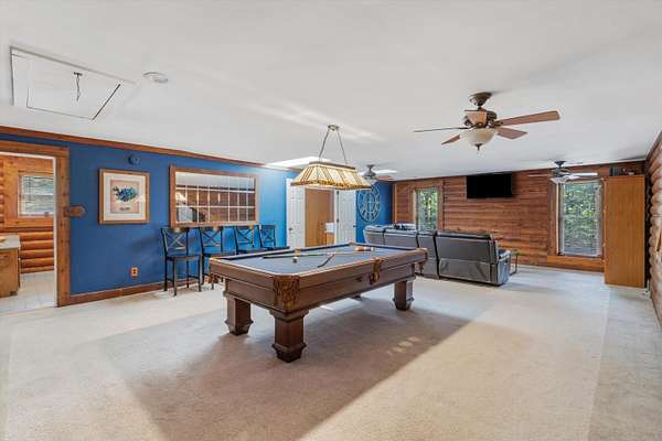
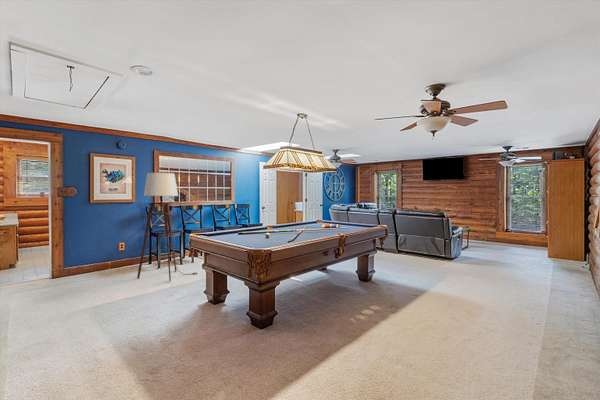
+ floor lamp (169, 225)
